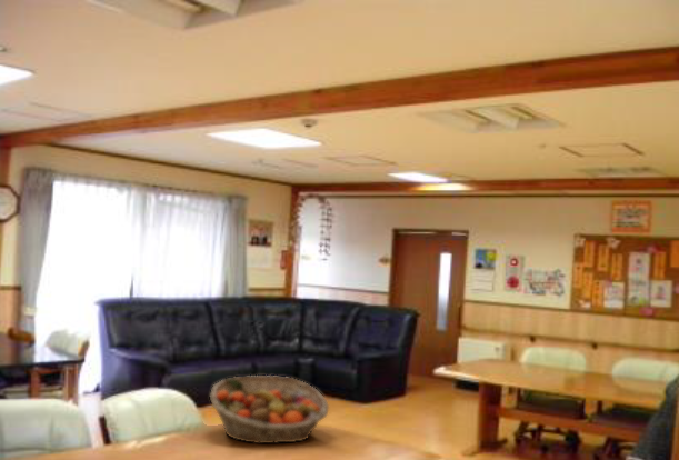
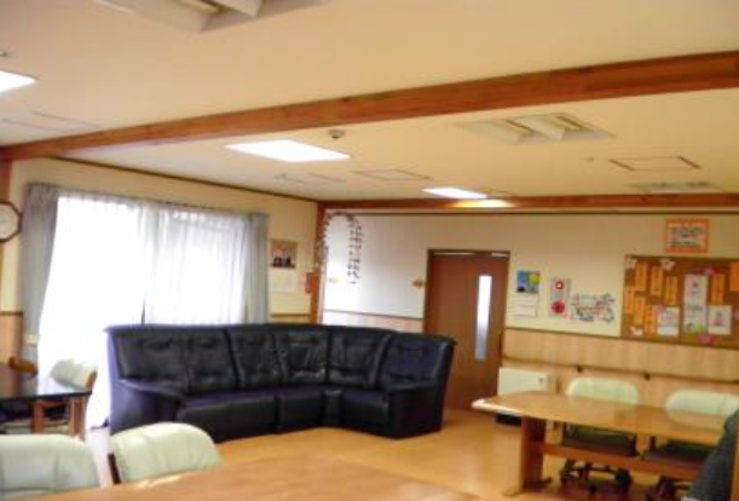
- fruit basket (269, 408)
